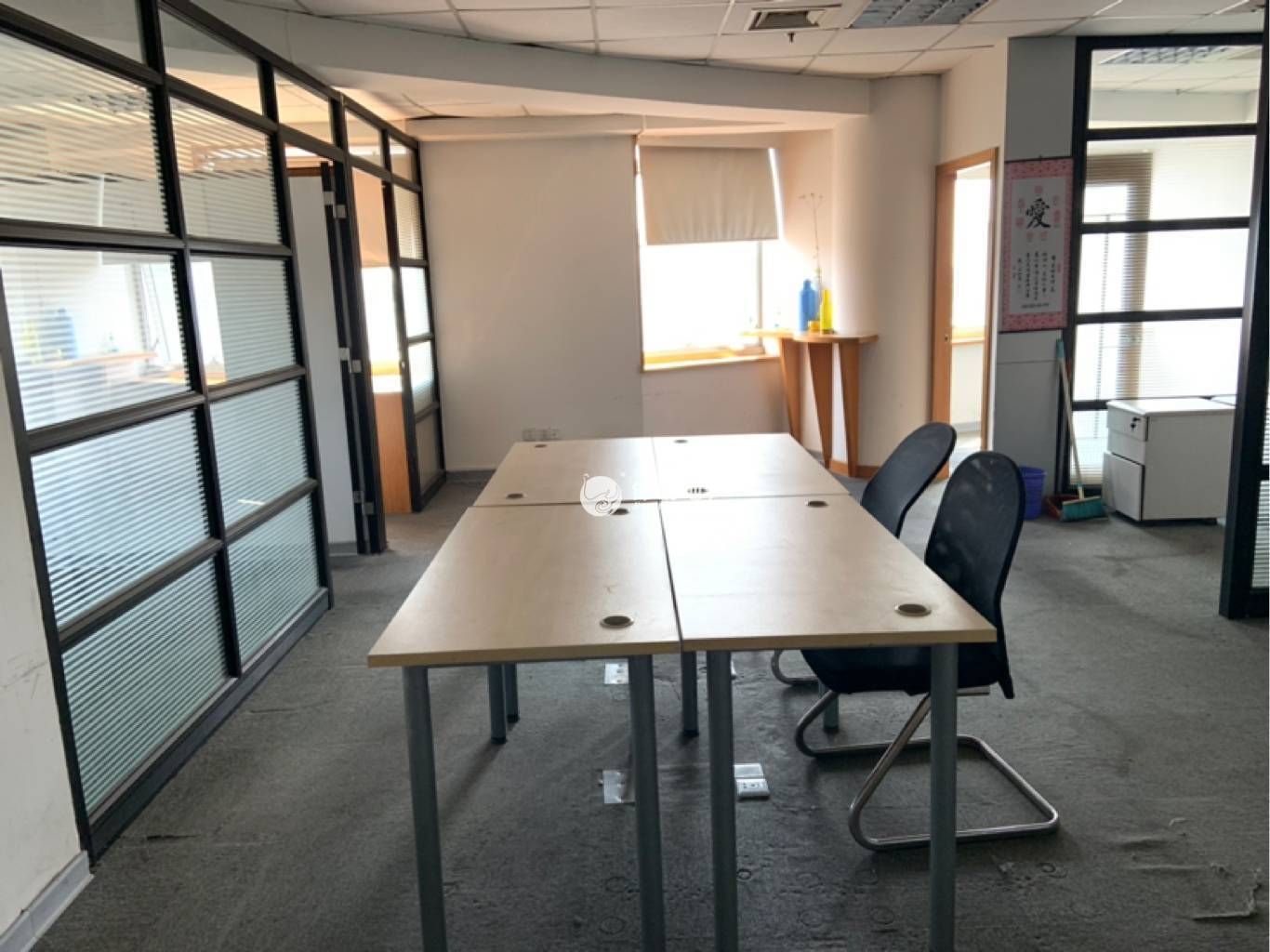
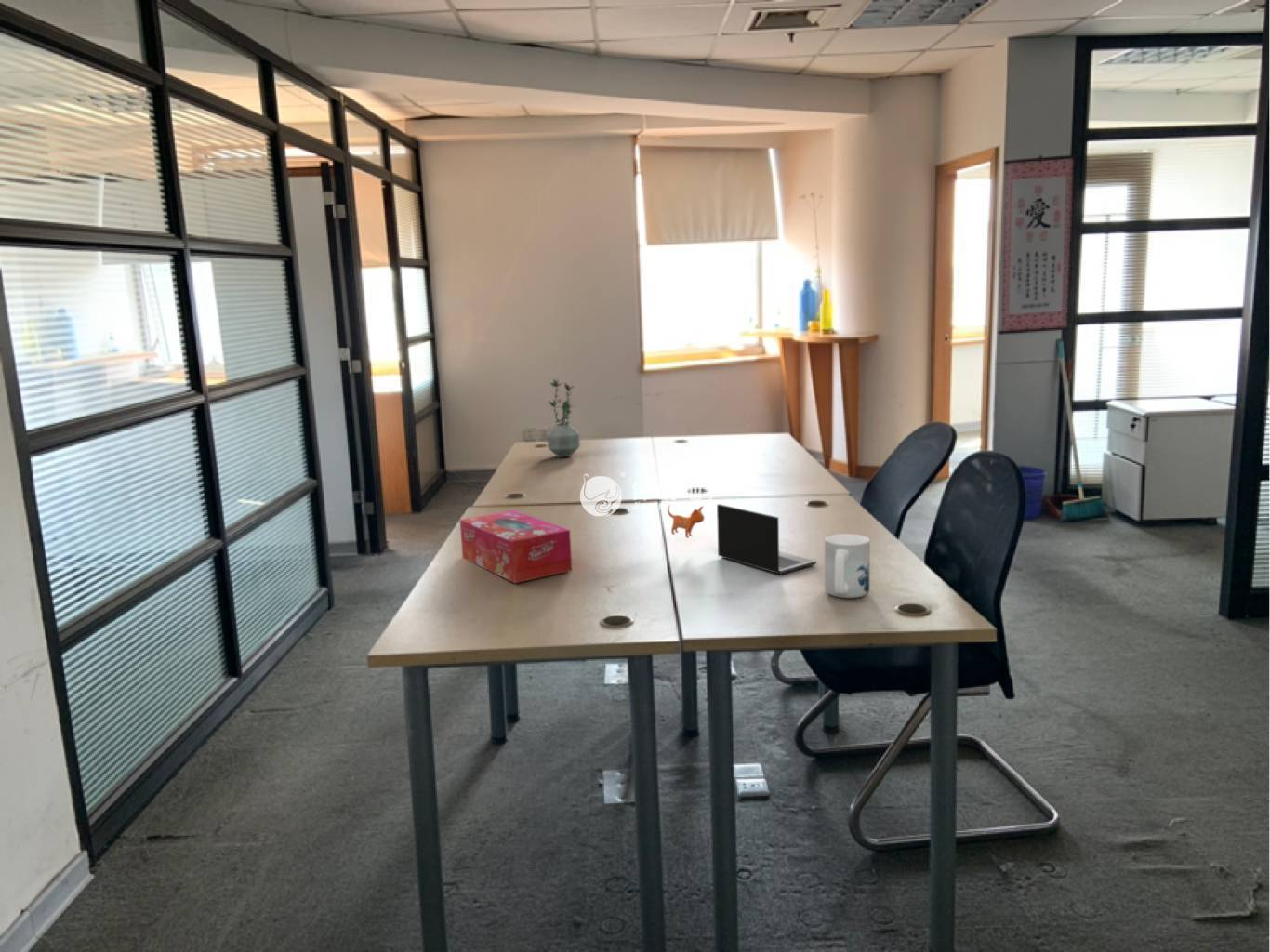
+ mug (848, 567)
+ potted plant (562, 417)
+ tissue box (514, 544)
+ laptop (739, 533)
